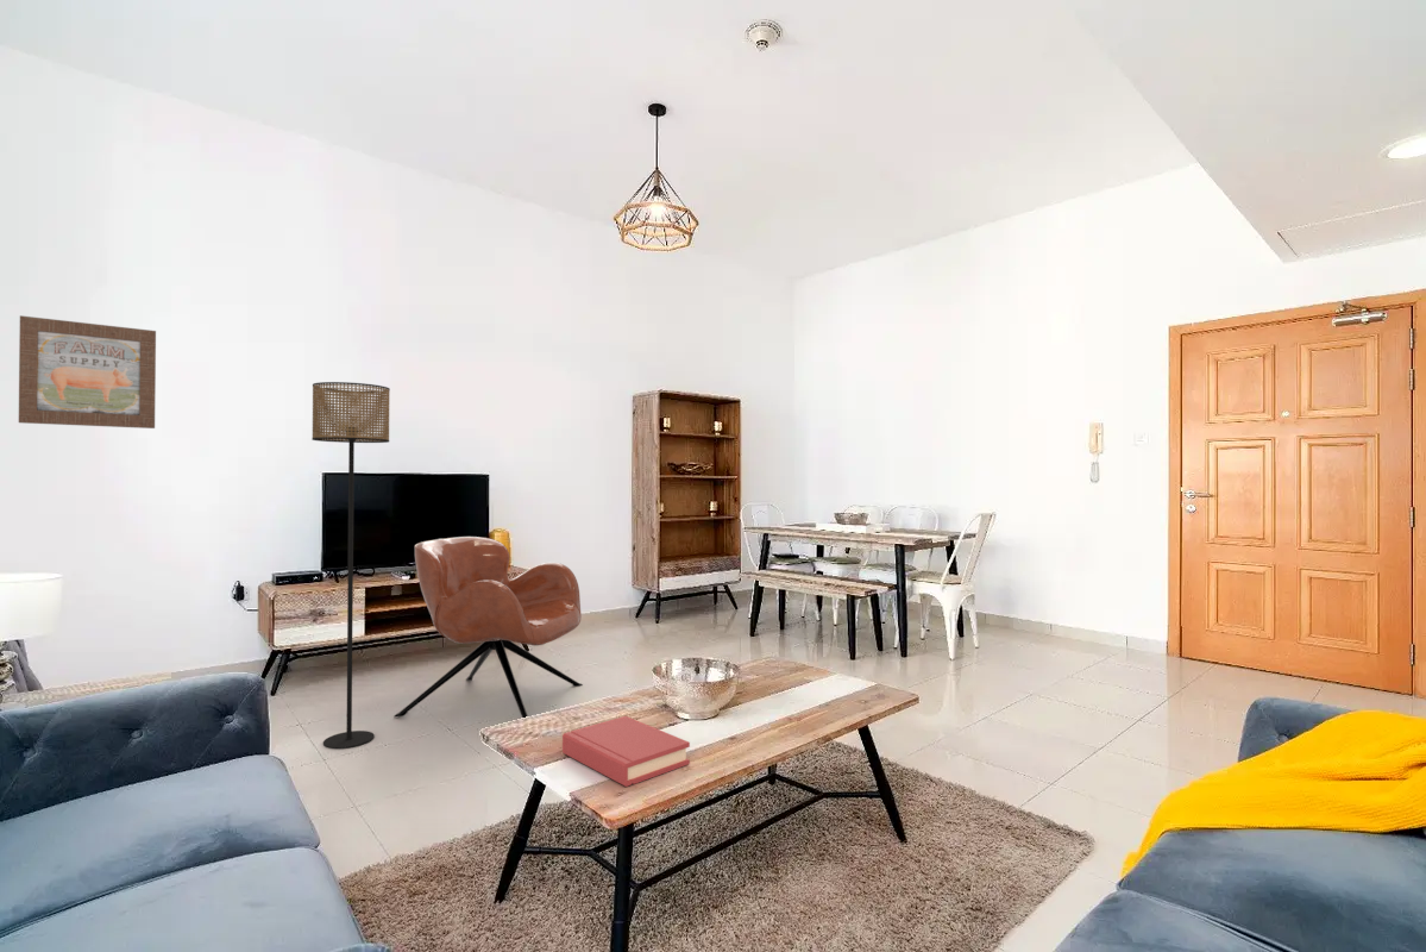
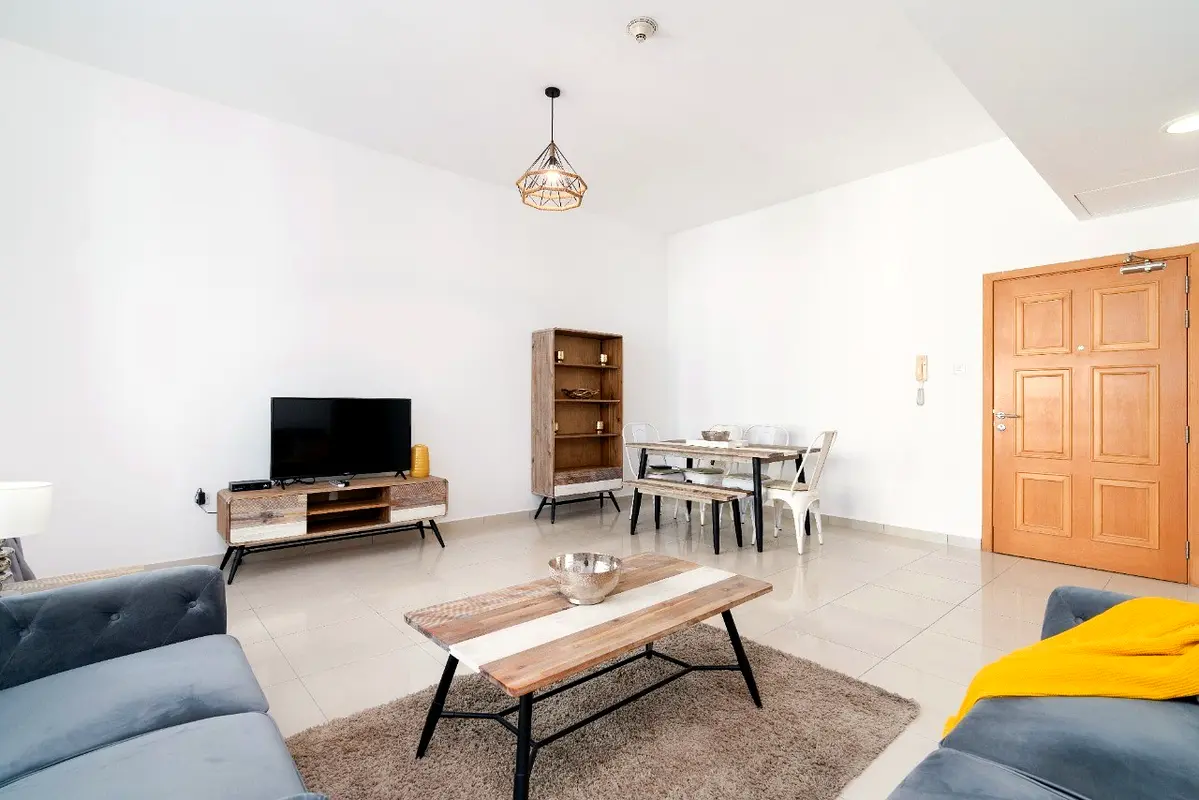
- armchair (497, 620)
- hardback book (624, 747)
- floor lamp (350, 563)
- wall art (90, 375)
